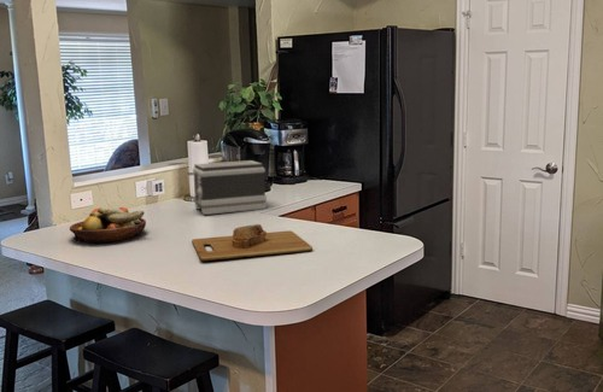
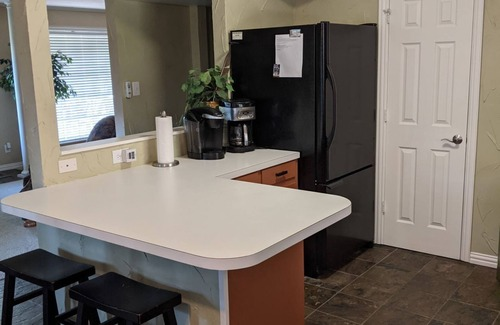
- fruit bowl (109, 220)
- toaster (224, 186)
- cutting board (250, 235)
